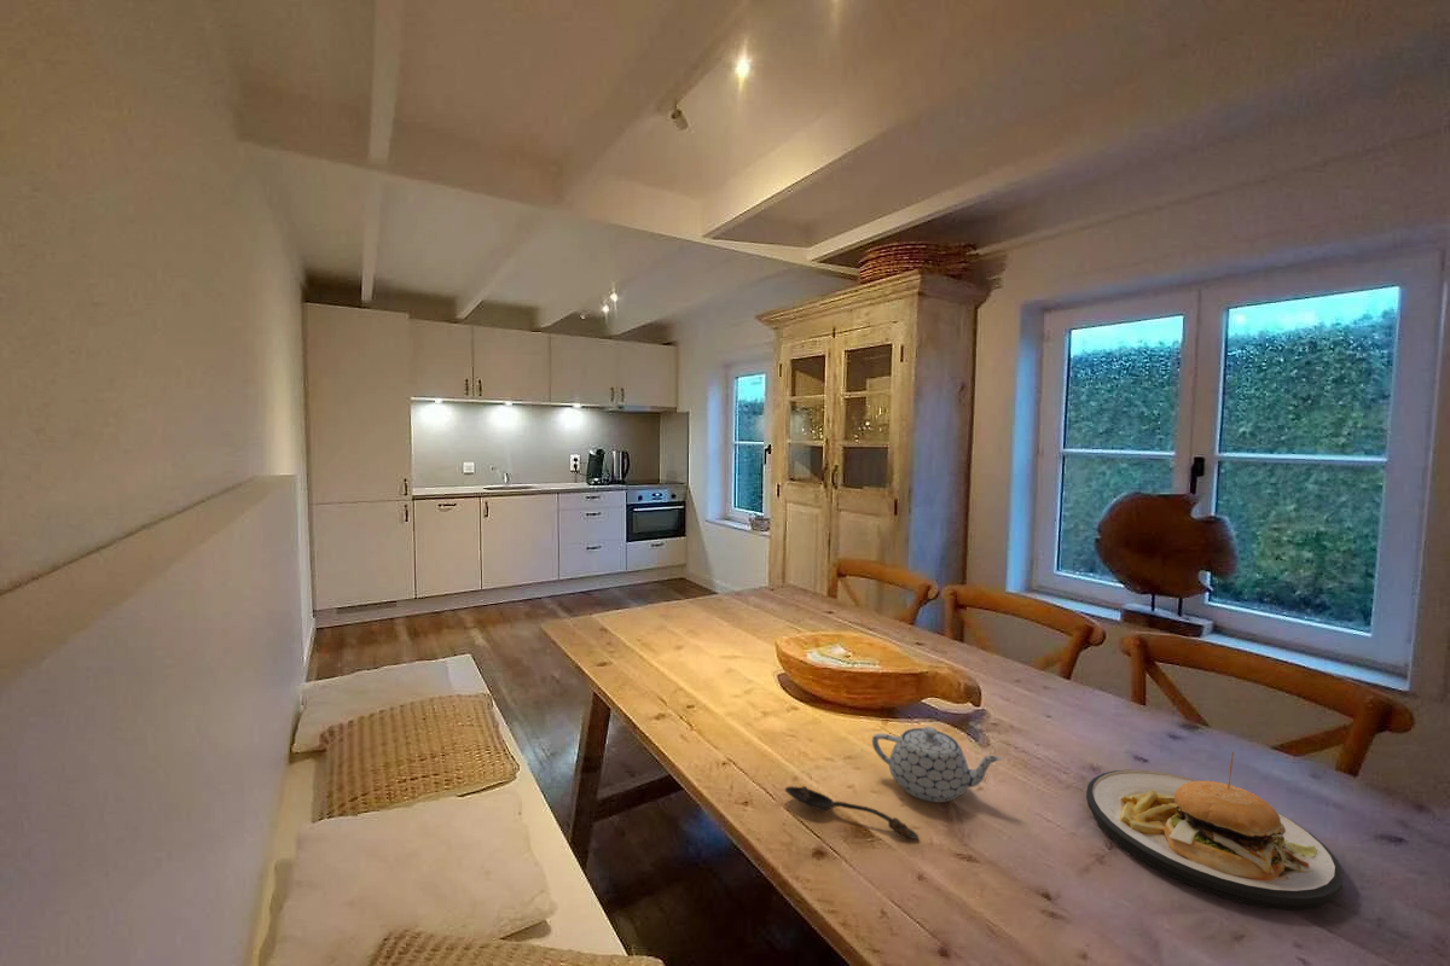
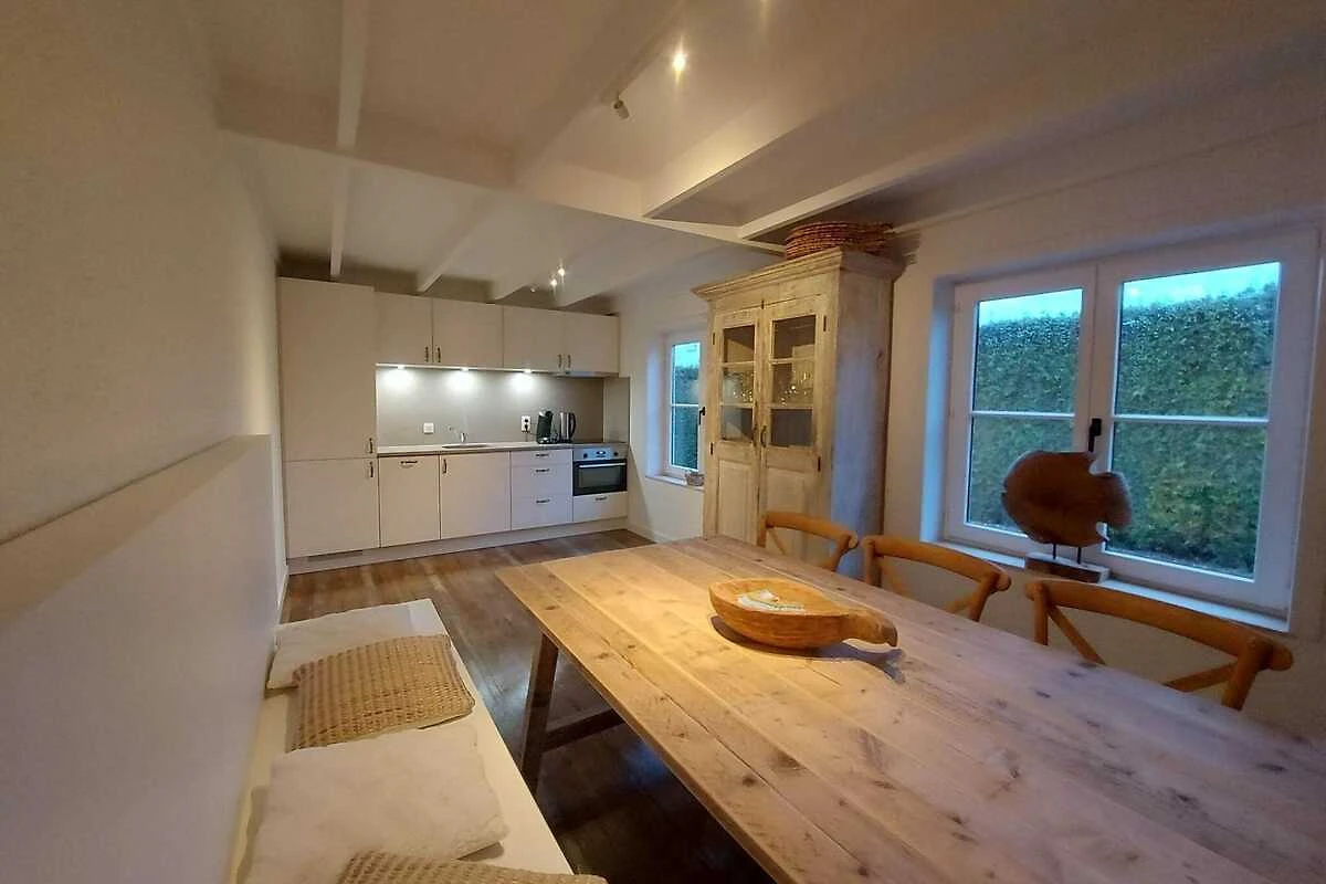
- spoon (848, 808)
- plate (1204, 787)
- teapot (933, 758)
